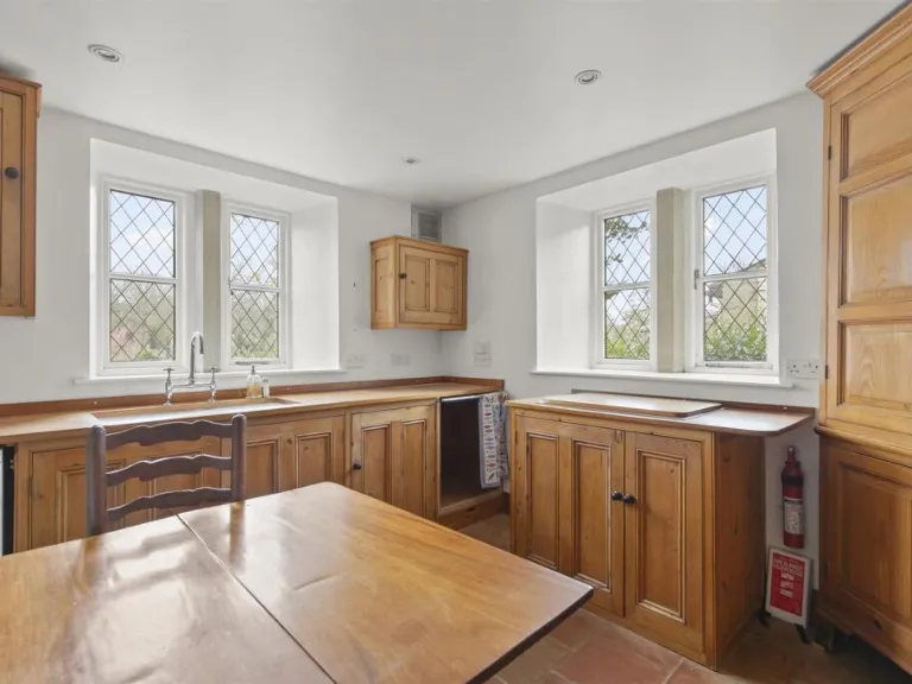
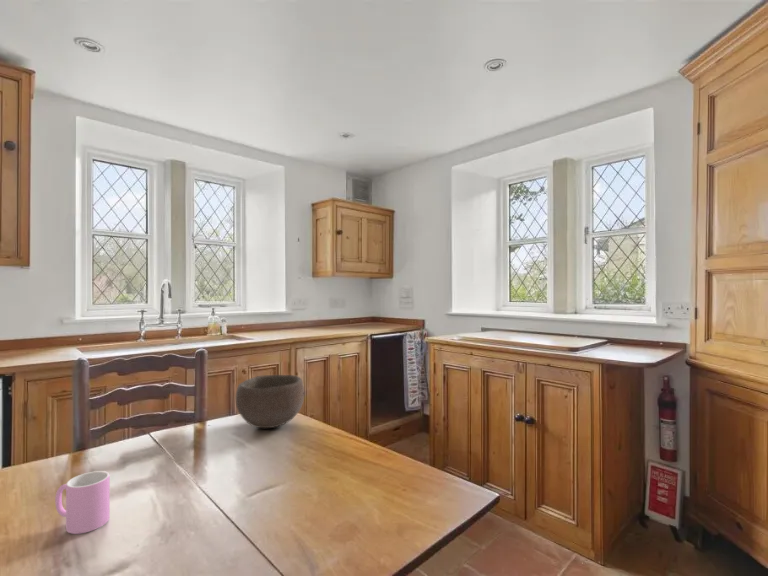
+ cup (80, 501)
+ bowl (270, 402)
